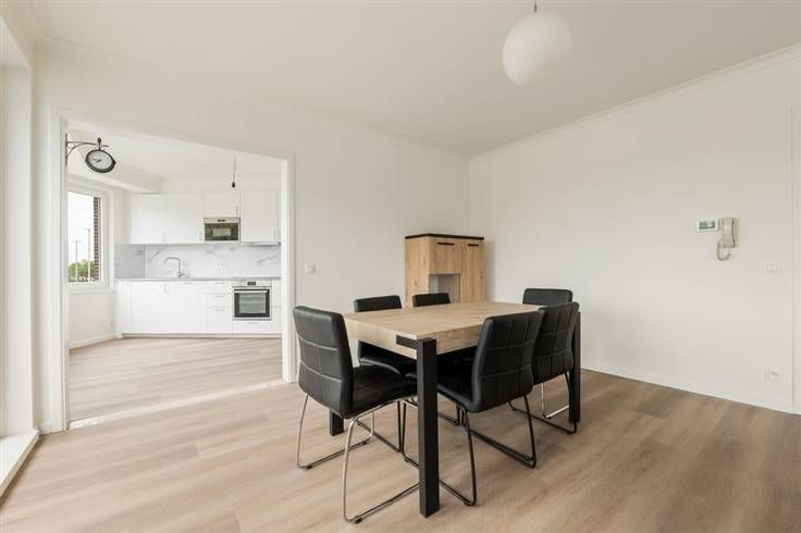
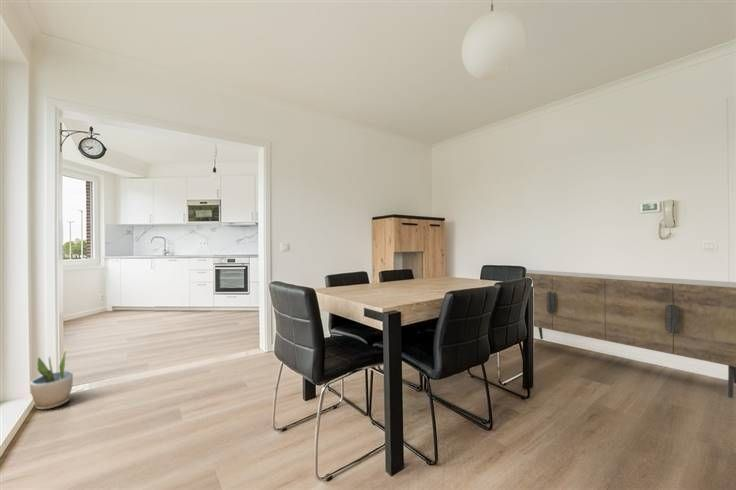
+ sideboard (612, 319)
+ potted plant (52, 376)
